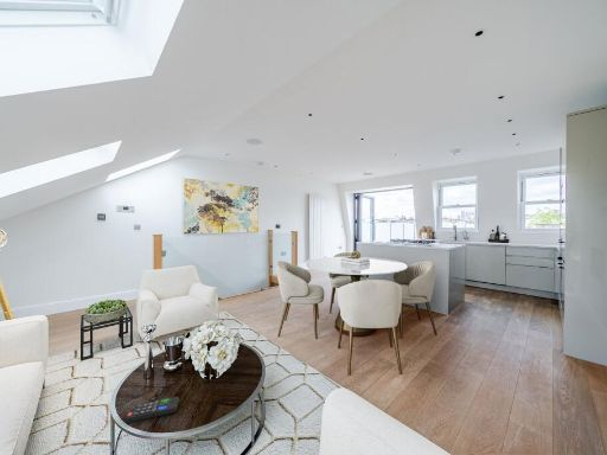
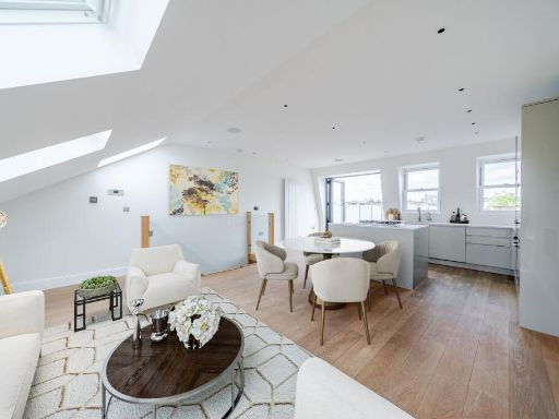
- remote control (153, 408)
